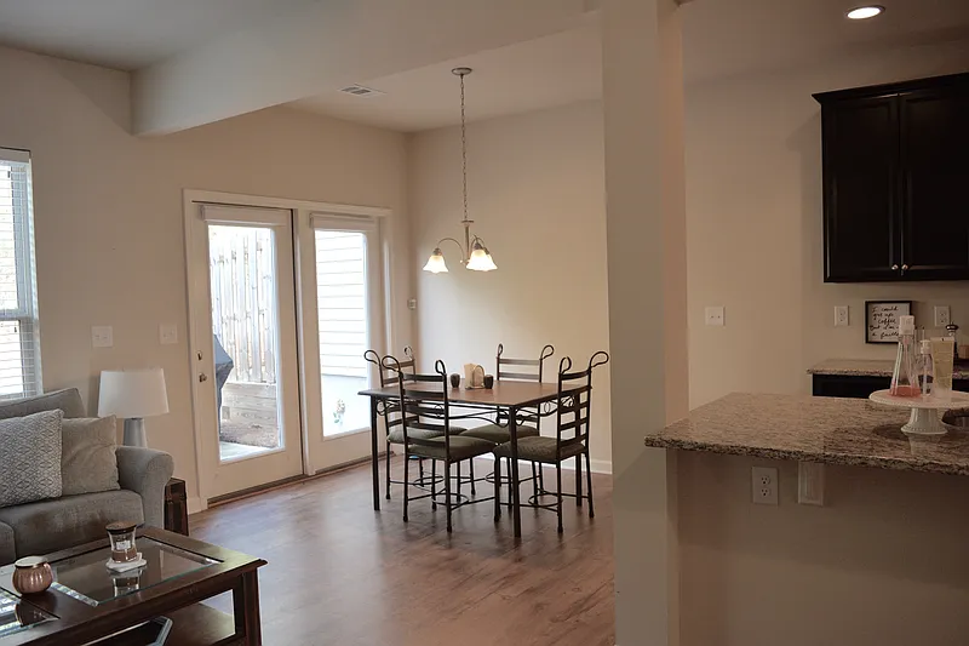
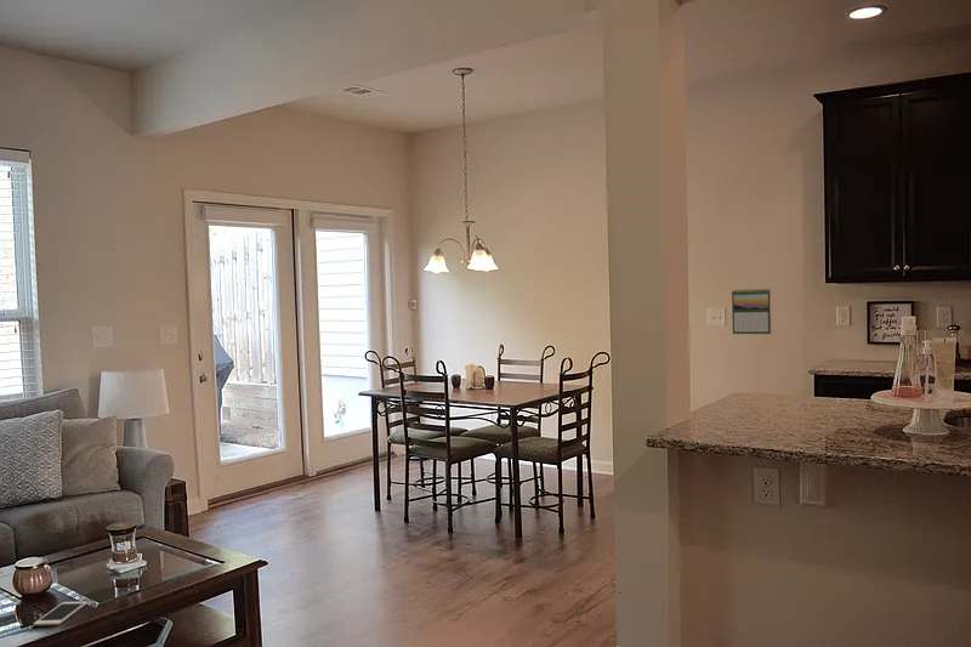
+ cell phone (61, 613)
+ calendar (750, 311)
